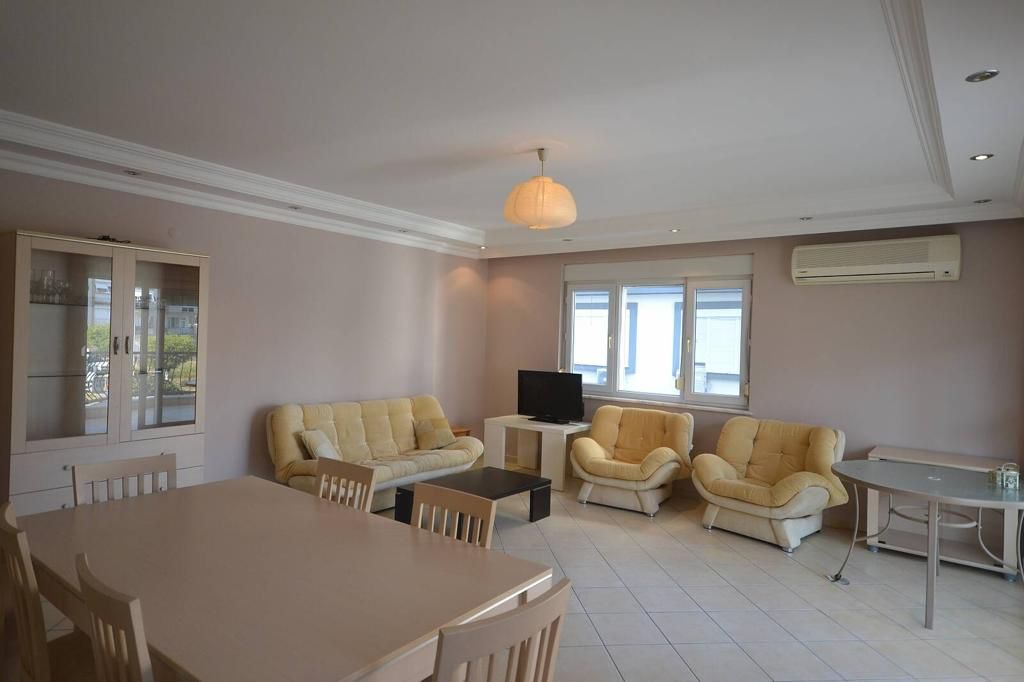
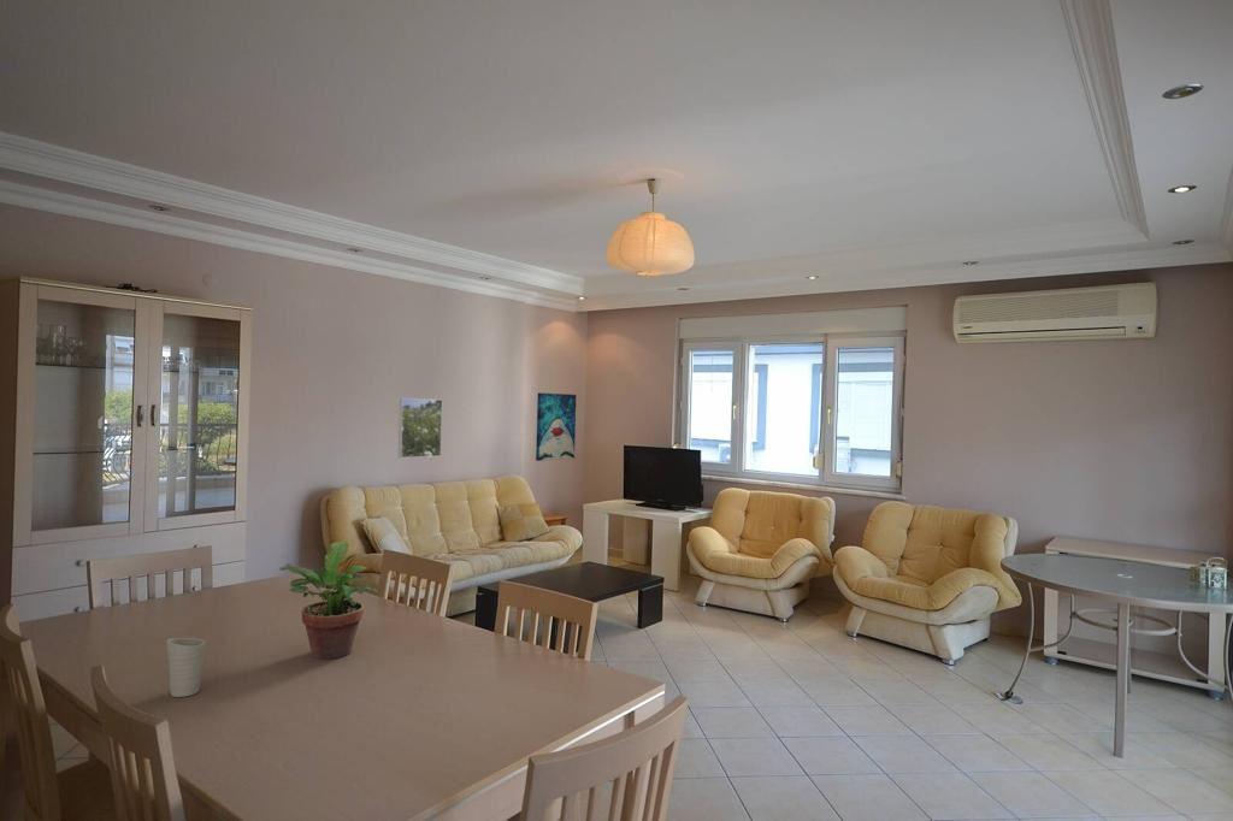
+ wall art (556, 426)
+ potted plant (330, 602)
+ cup (185, 665)
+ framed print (420, 427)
